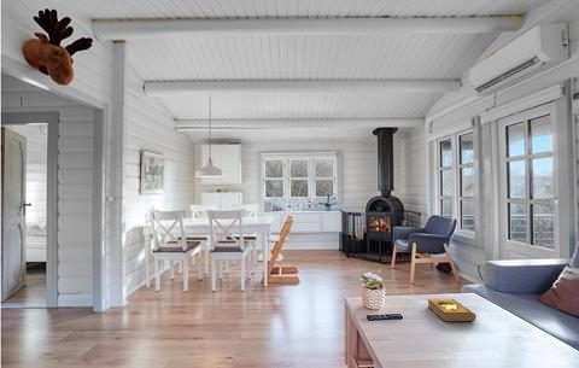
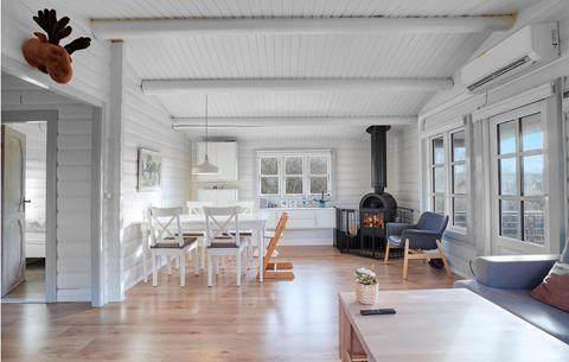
- hardback book (450, 309)
